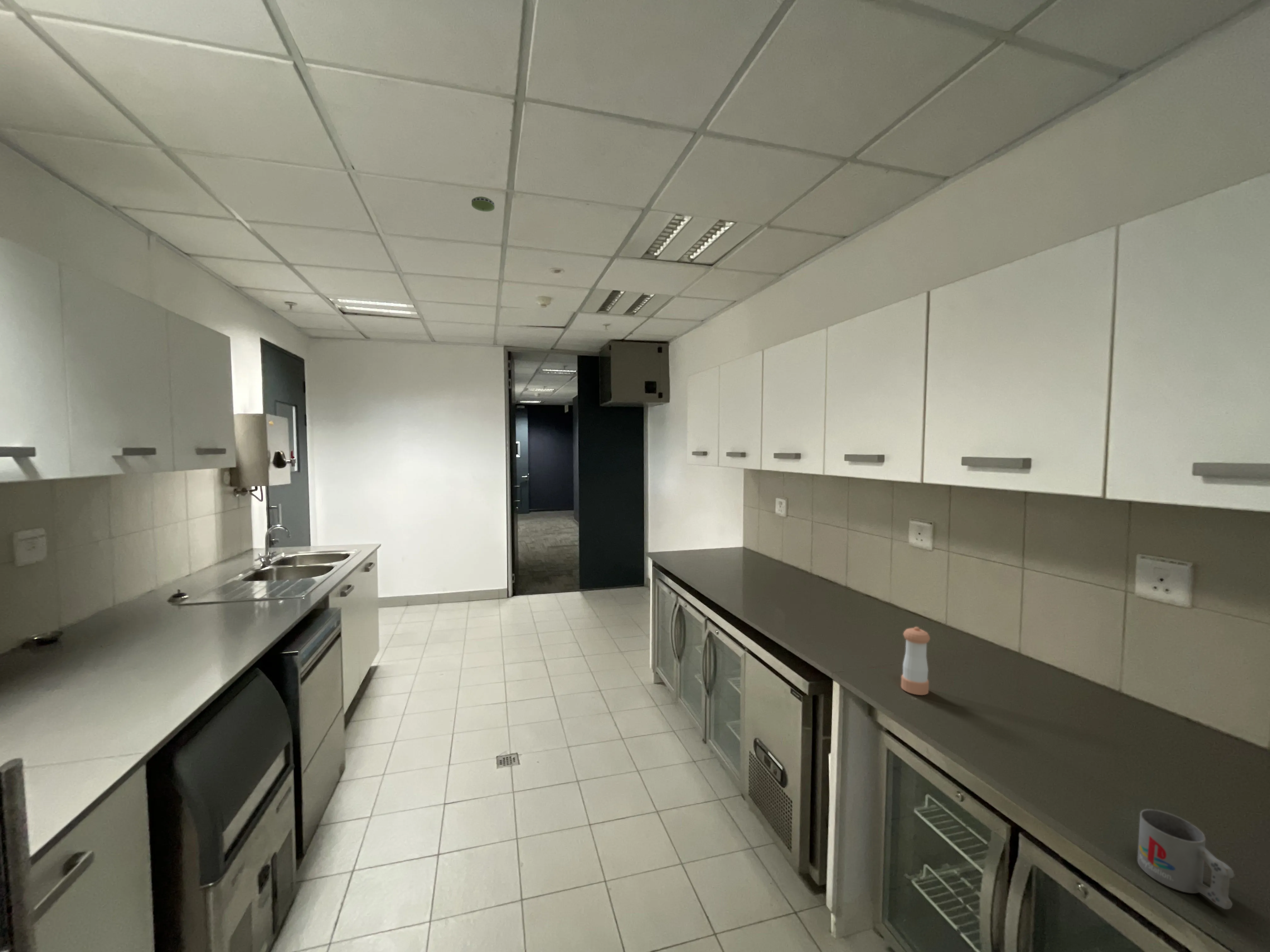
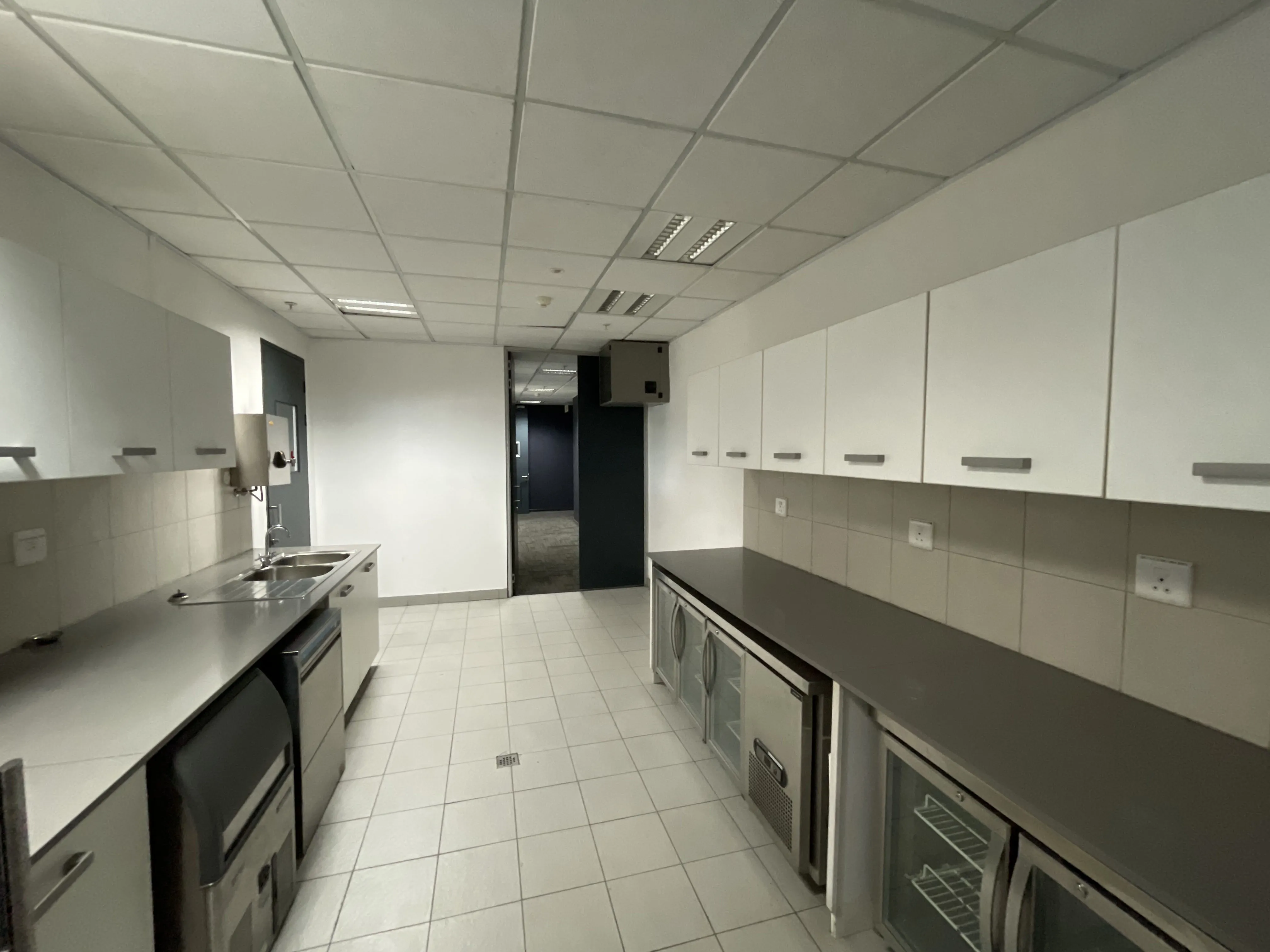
- pepper shaker (916, 658)
- mug (1186, 859)
- smoke detector (483, 204)
